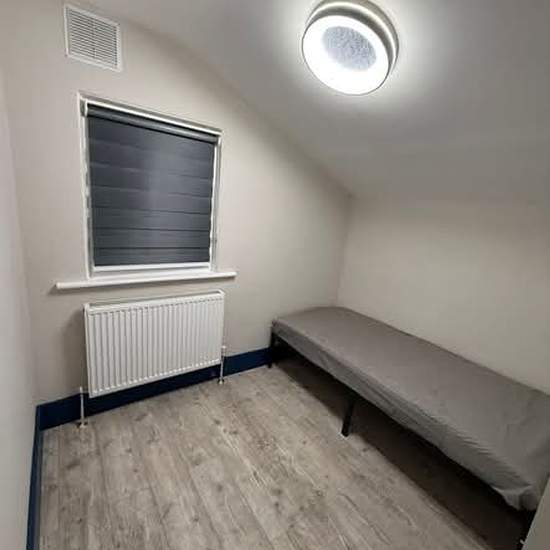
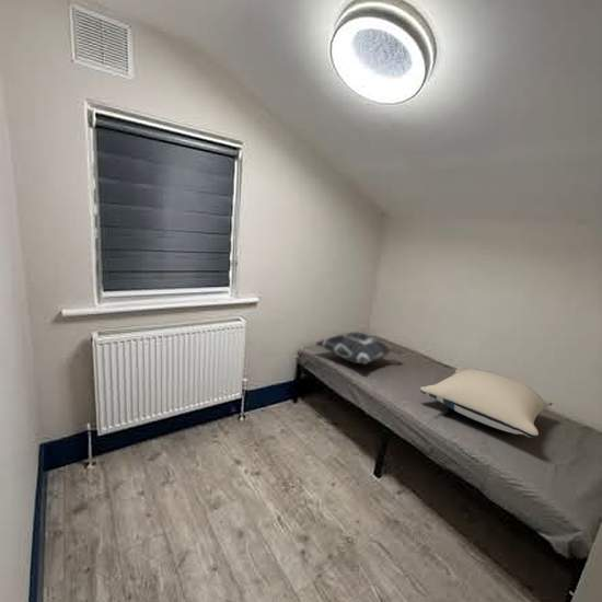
+ pillow (487, 396)
+ decorative pillow (359, 347)
